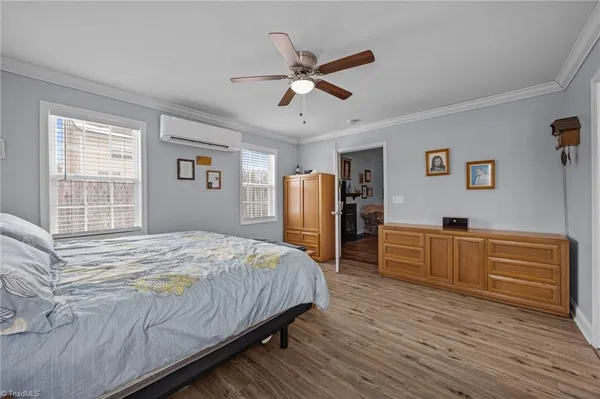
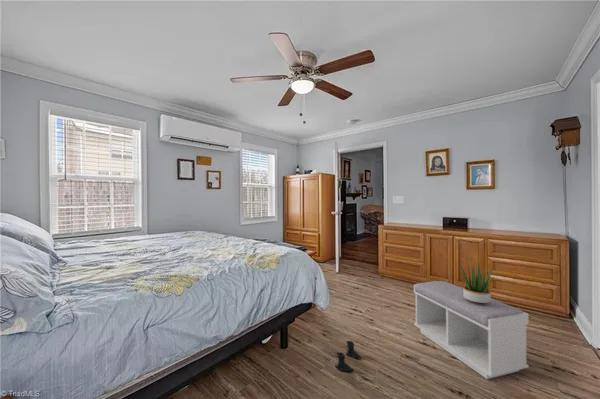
+ boots (348, 355)
+ potted plant (476, 281)
+ bench (462, 321)
